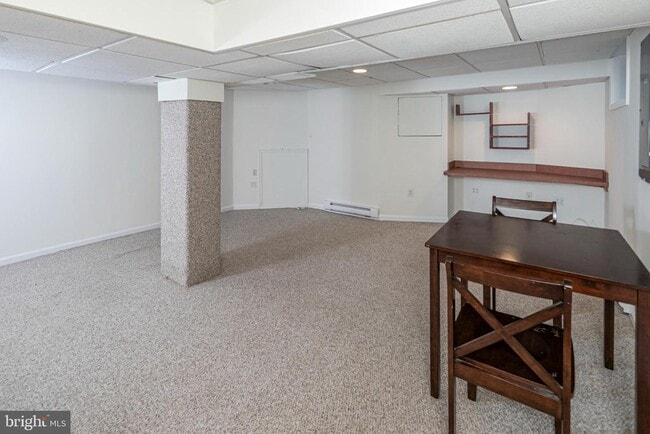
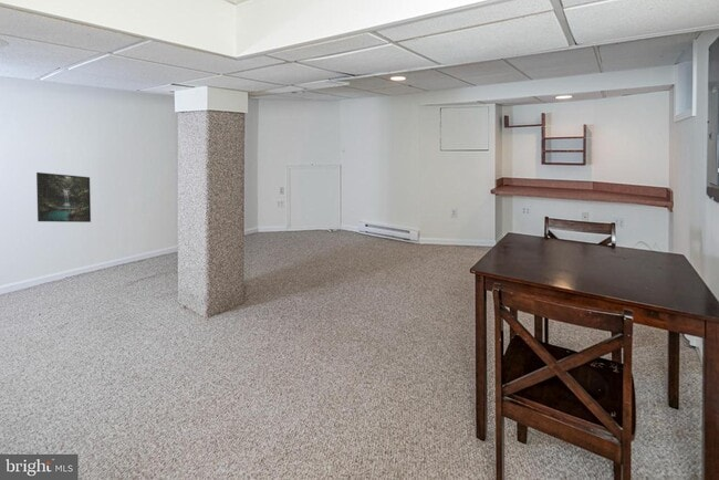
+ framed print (64, 198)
